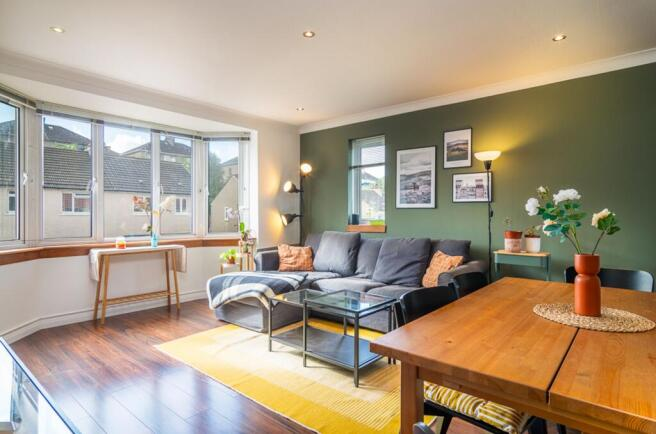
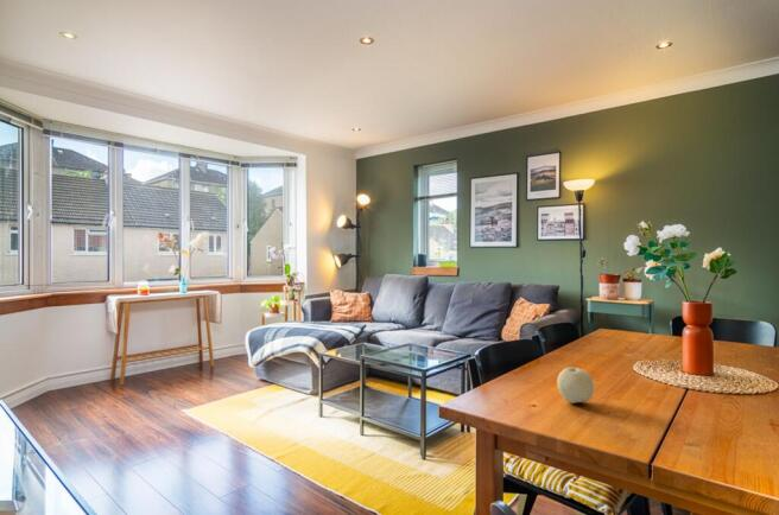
+ fruit (575, 384)
